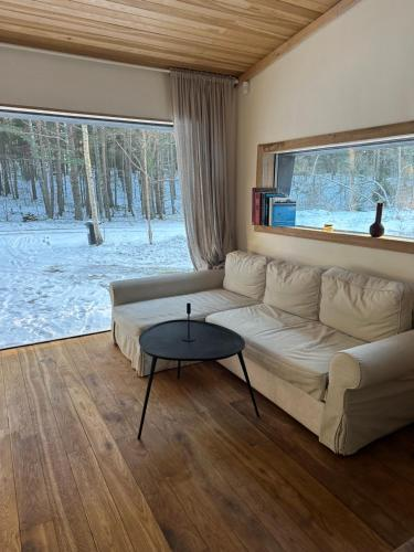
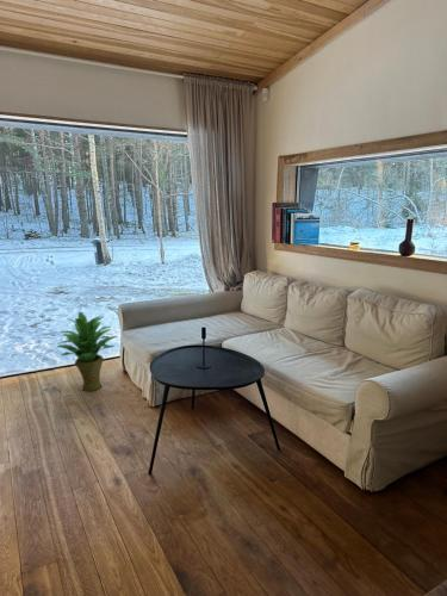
+ potted plant (88, 352)
